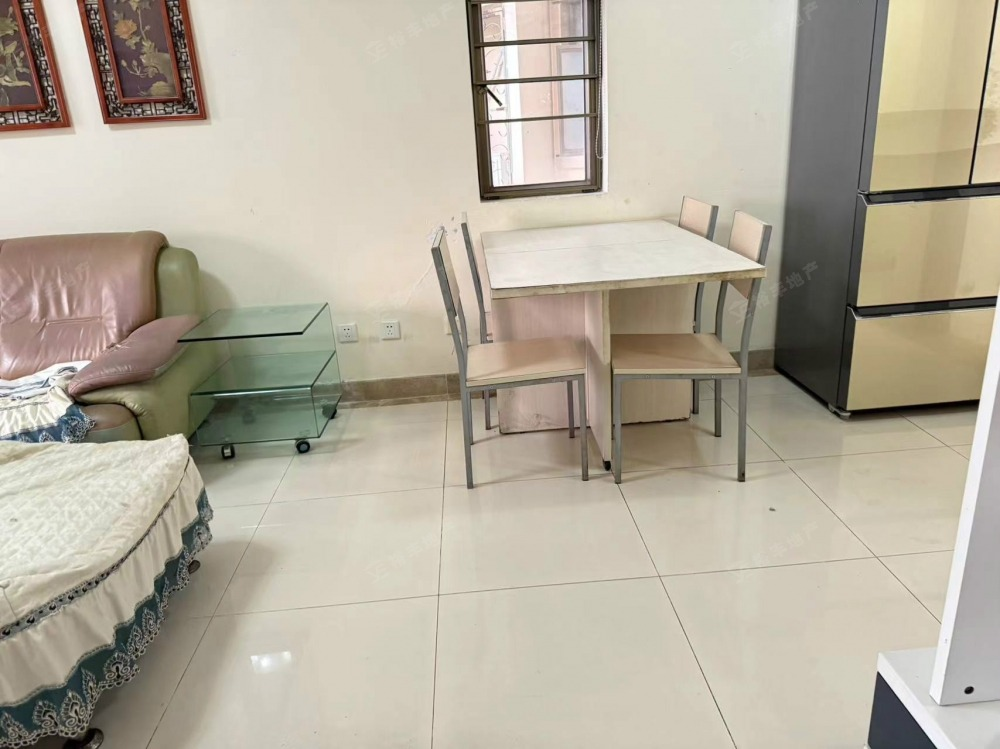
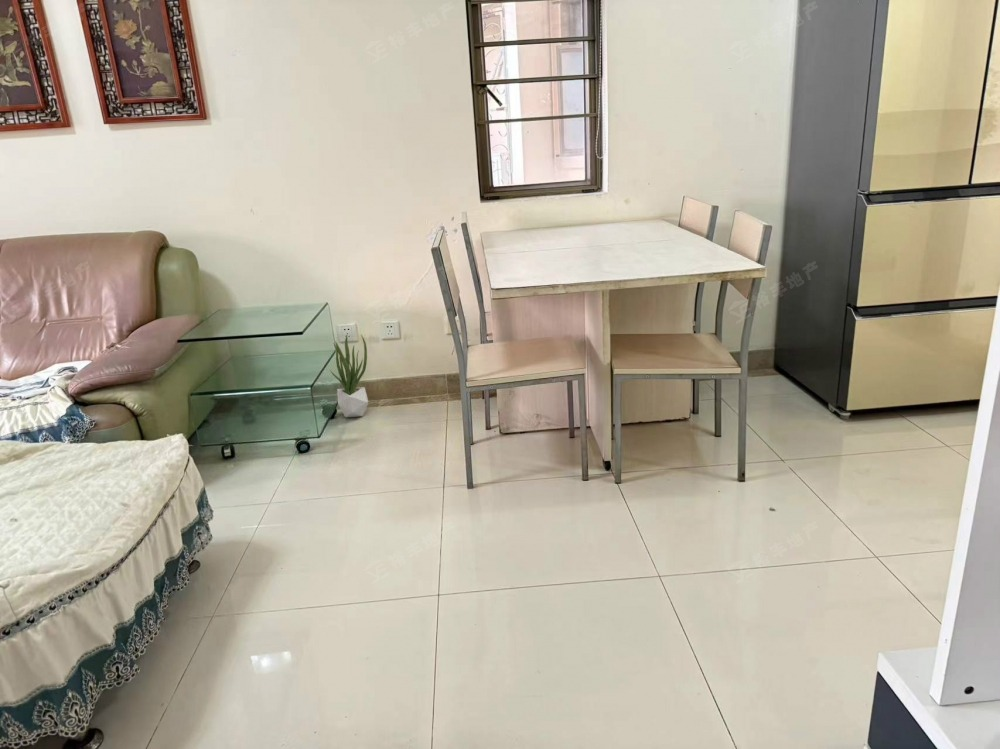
+ potted plant (352, 376)
